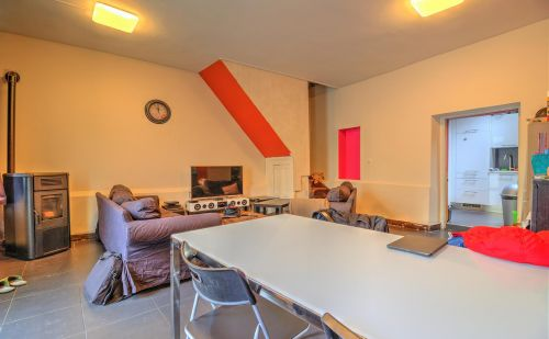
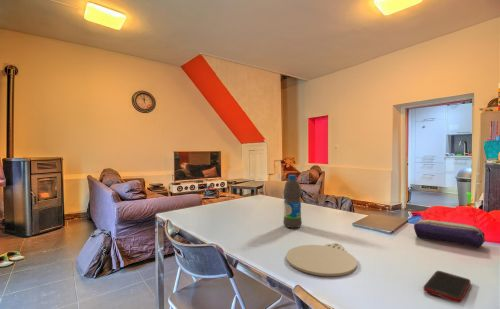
+ pencil case (447, 232)
+ plate (323, 256)
+ cell phone (447, 285)
+ water bottle (292, 200)
